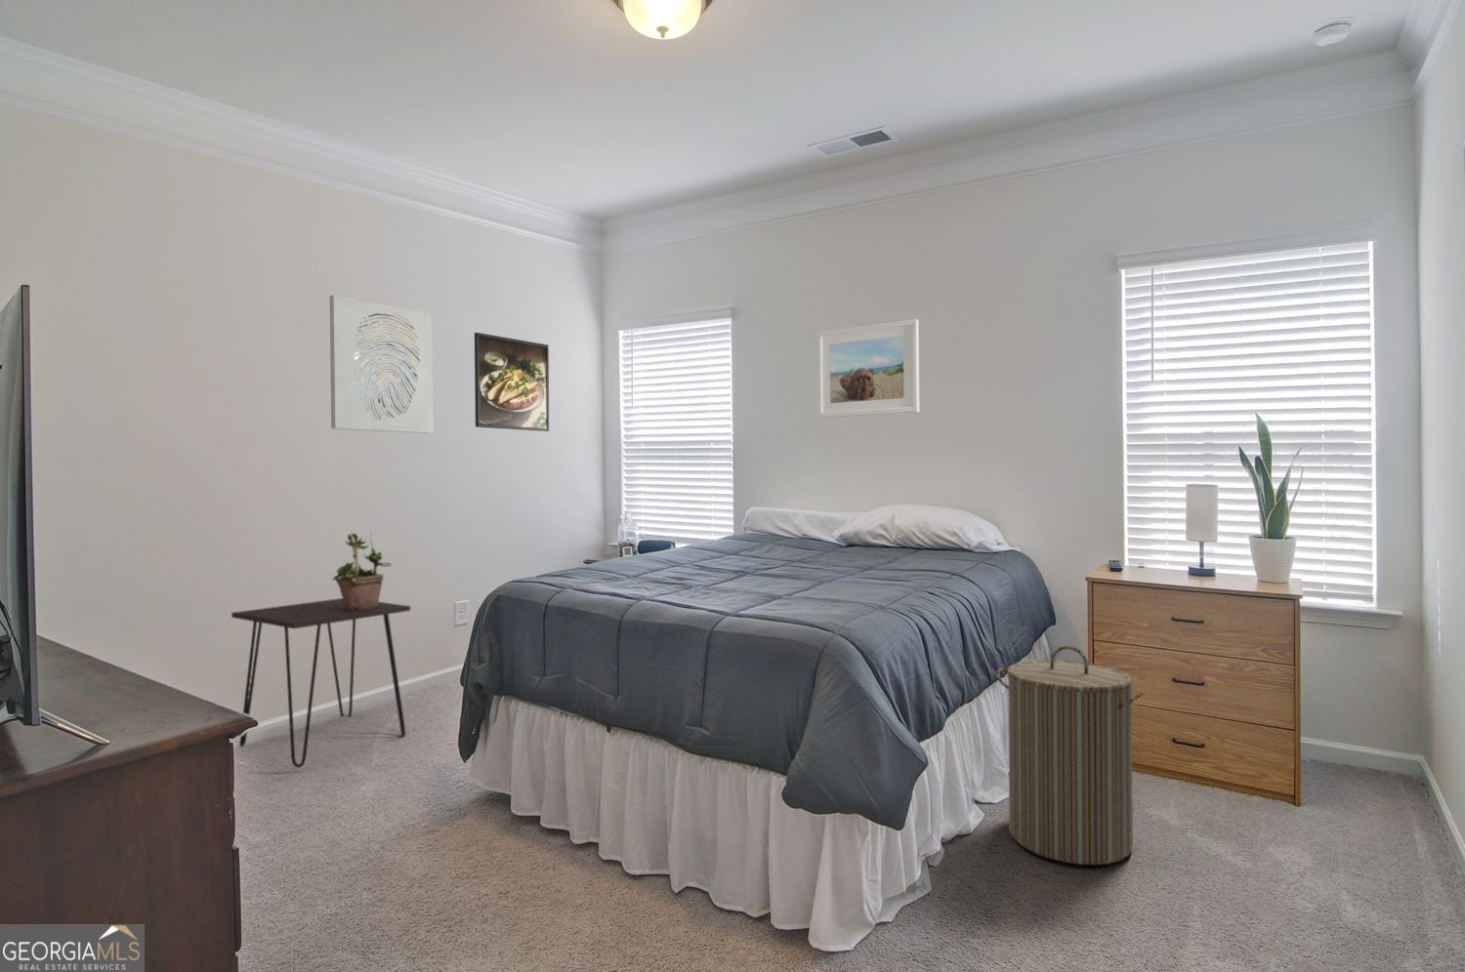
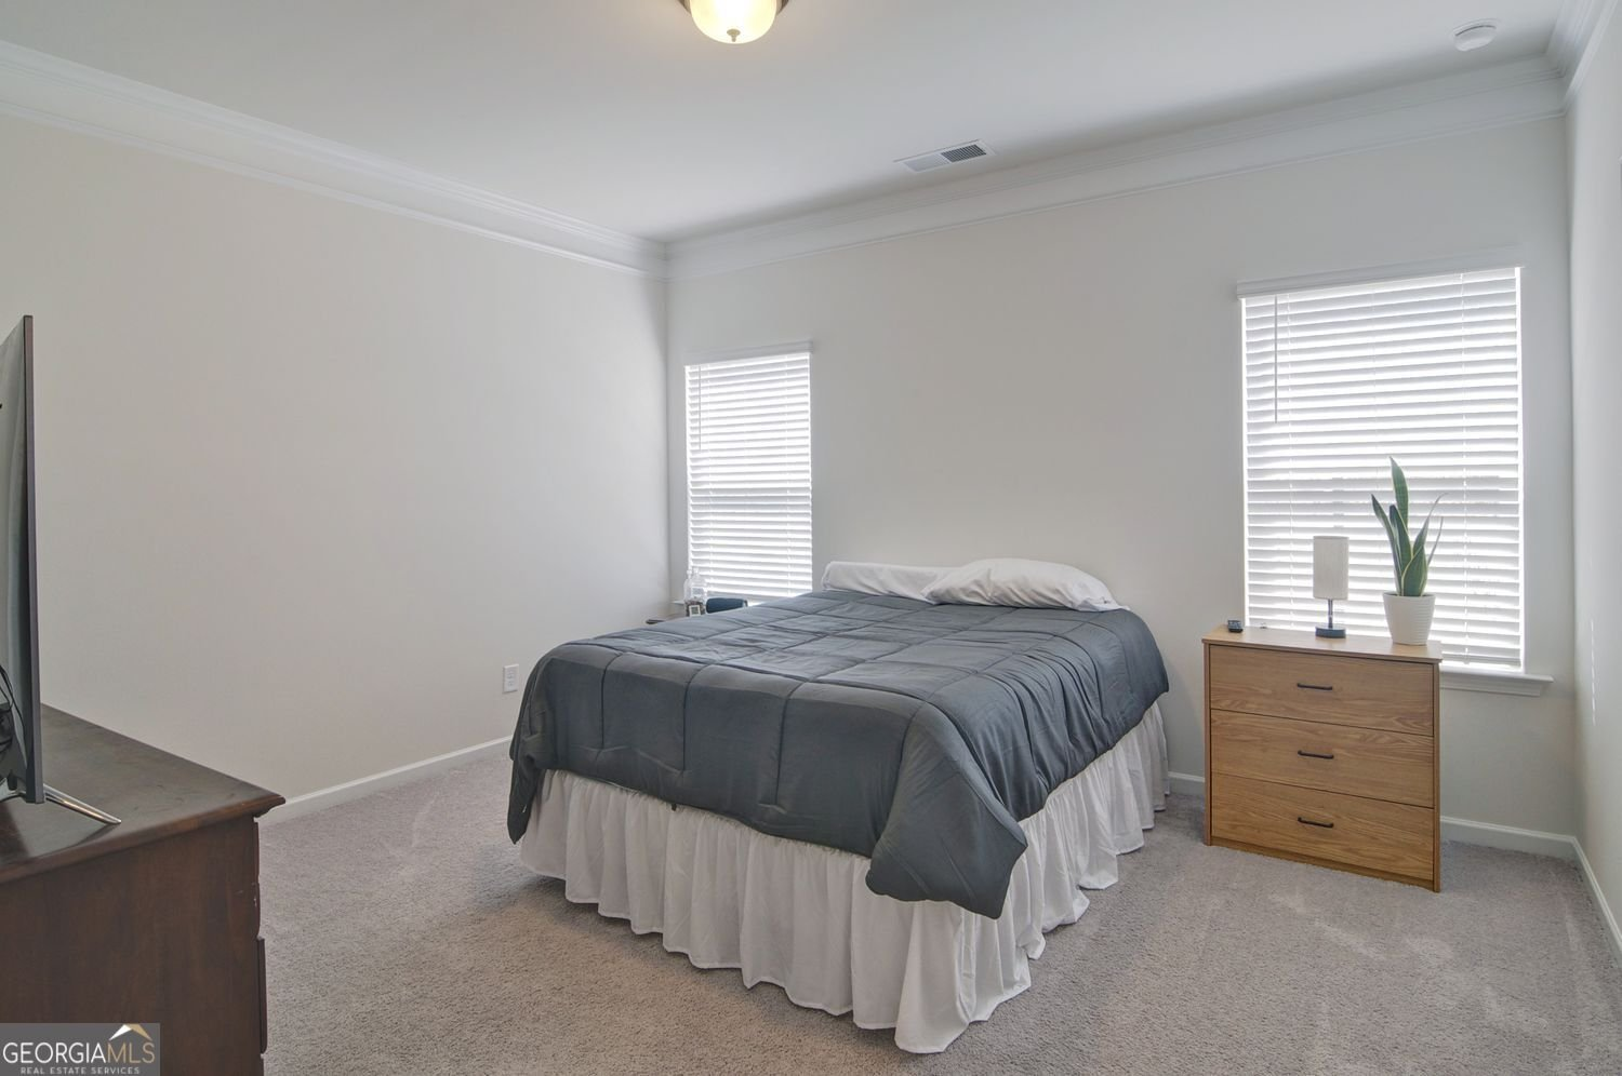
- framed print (512, 384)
- wall art (384, 368)
- desk (315, 675)
- laundry hamper (1068, 742)
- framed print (866, 370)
- potted plant (358, 566)
